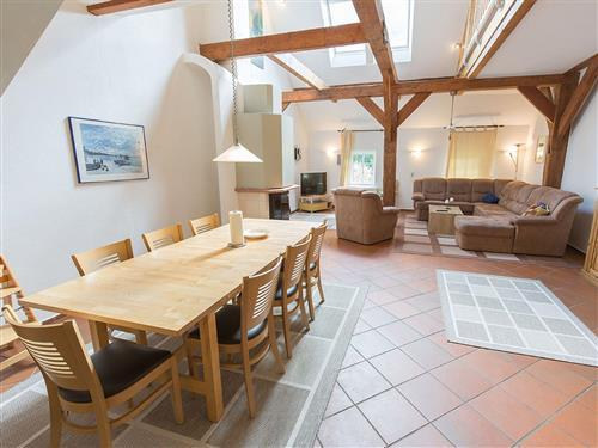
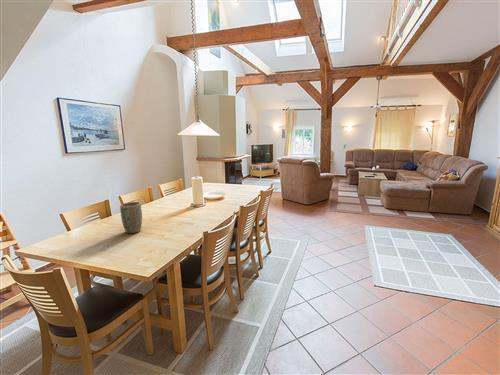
+ plant pot (131, 217)
